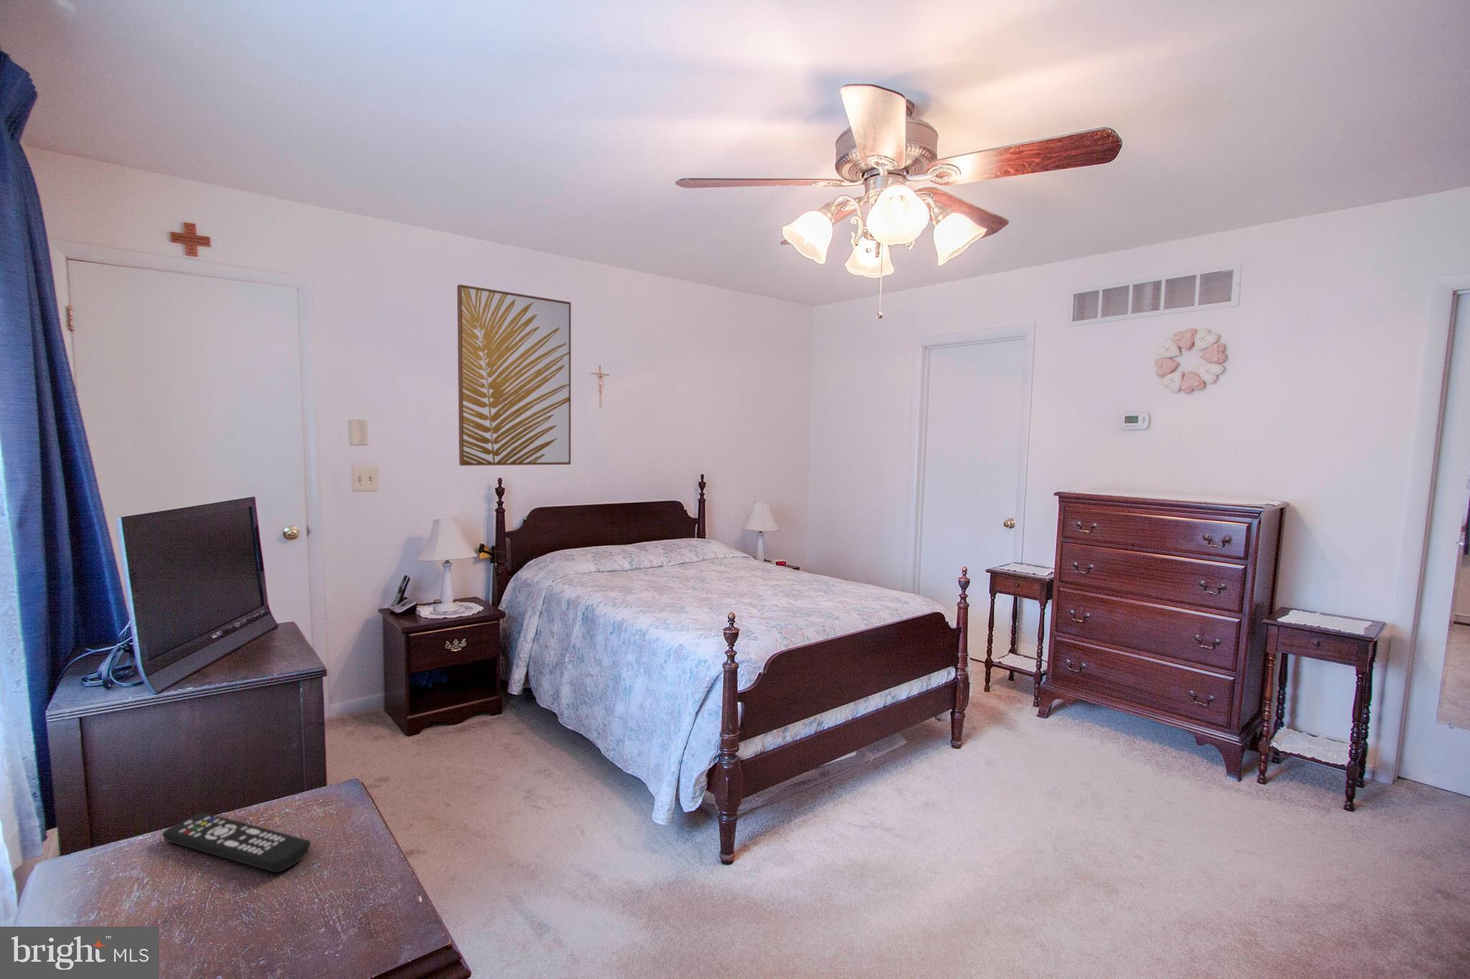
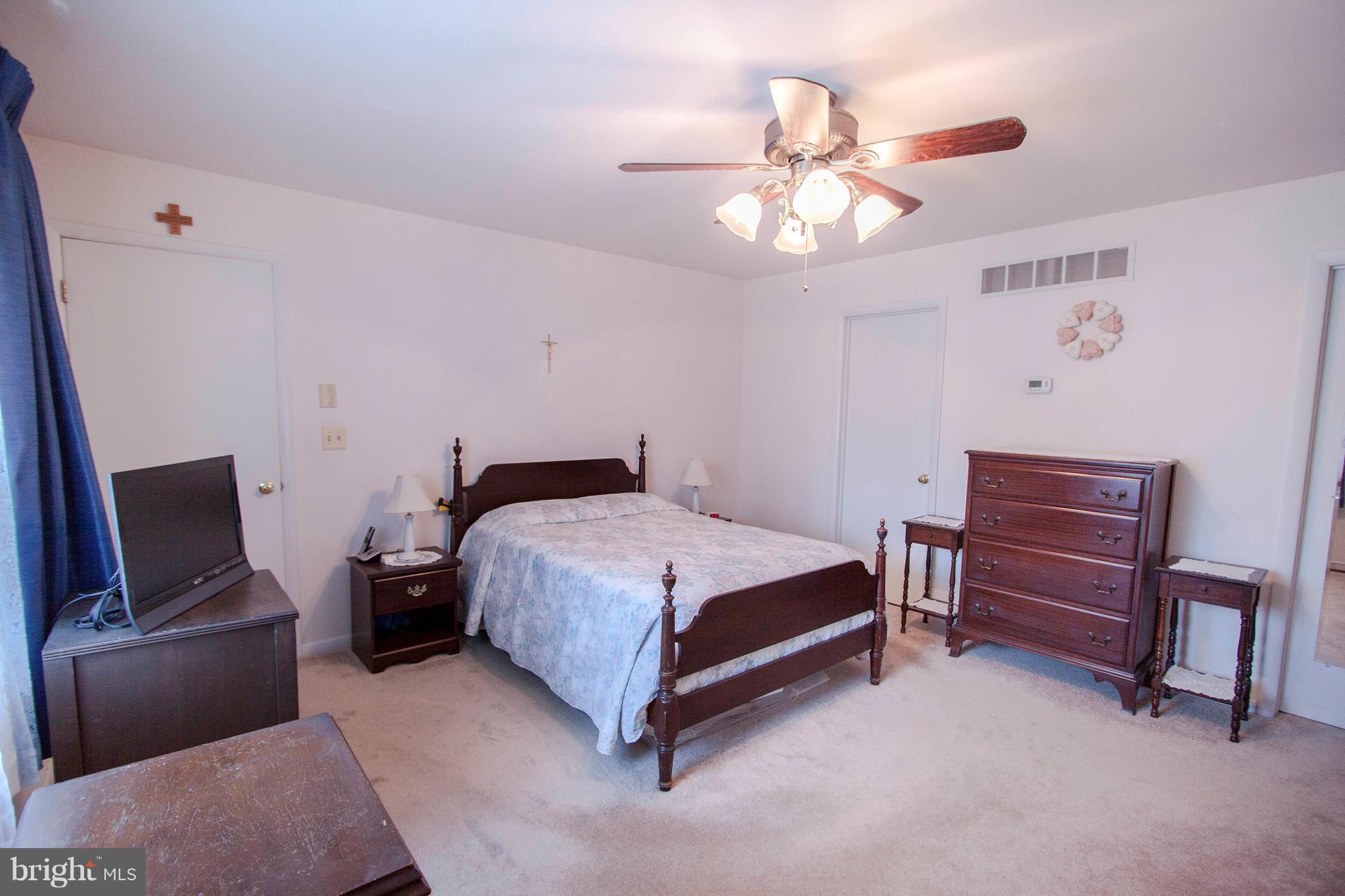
- wall art (517, 380)
- remote control (236, 842)
